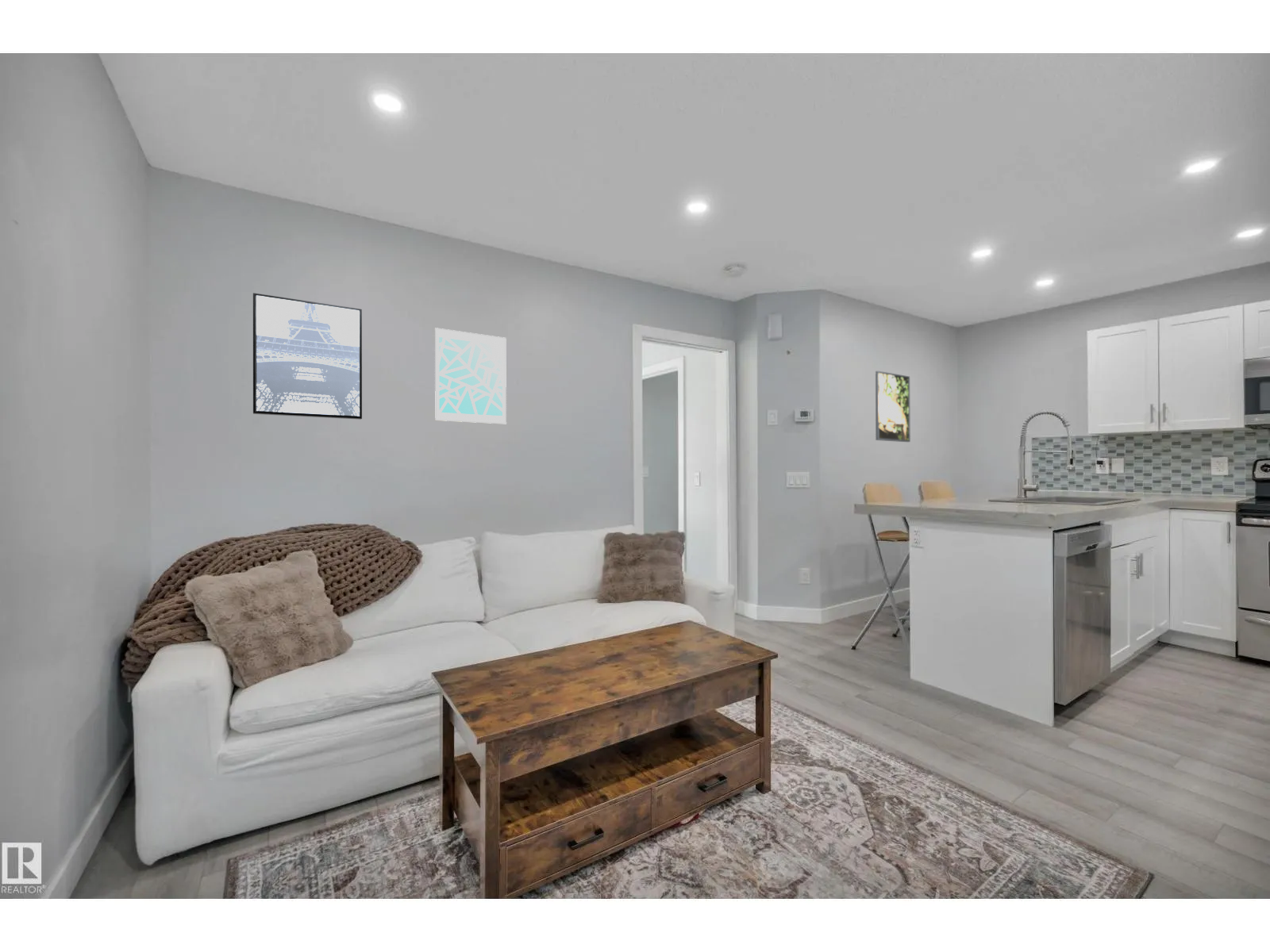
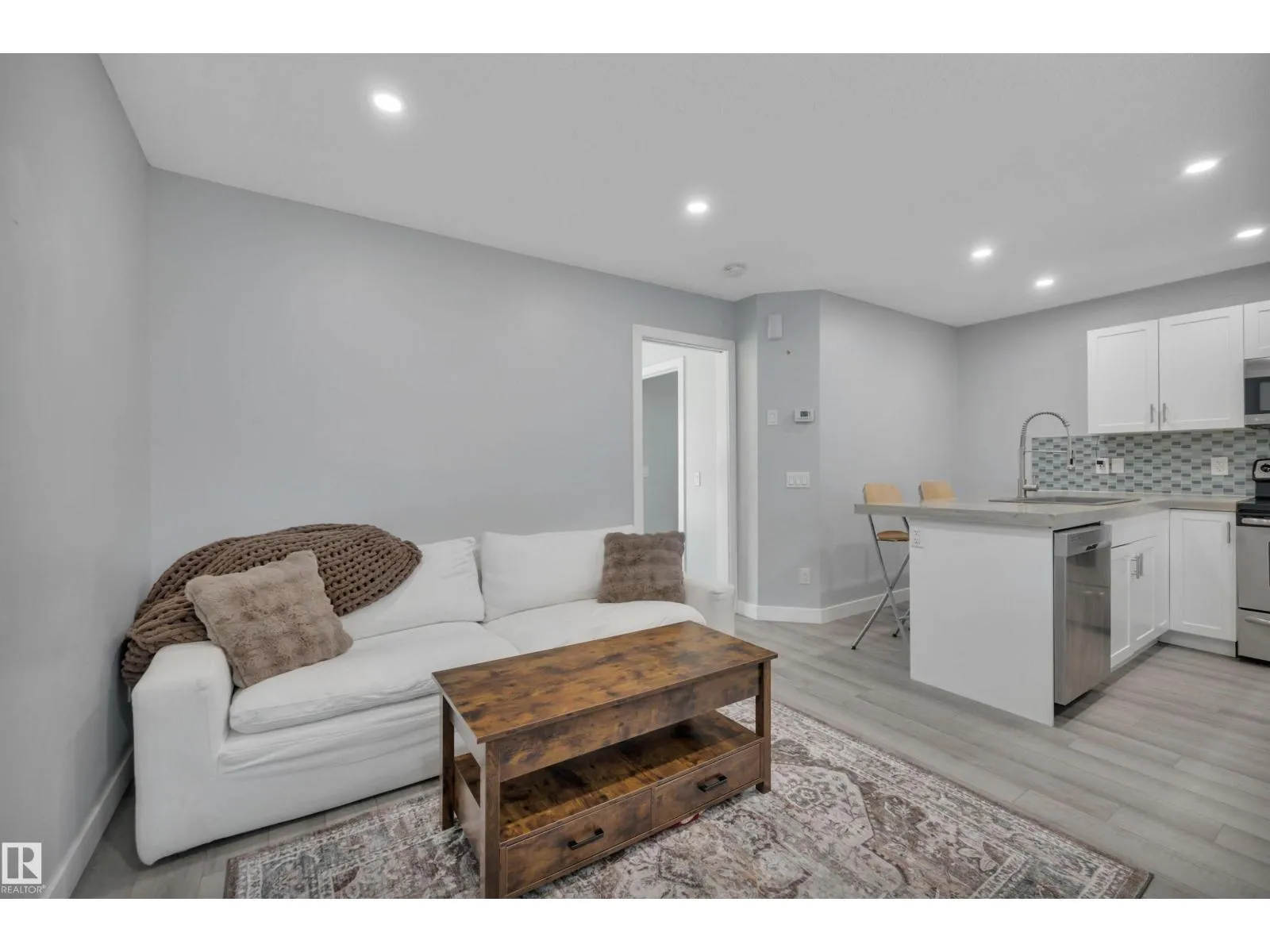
- wall art (471, 378)
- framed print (893, 407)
- wall art (310, 359)
